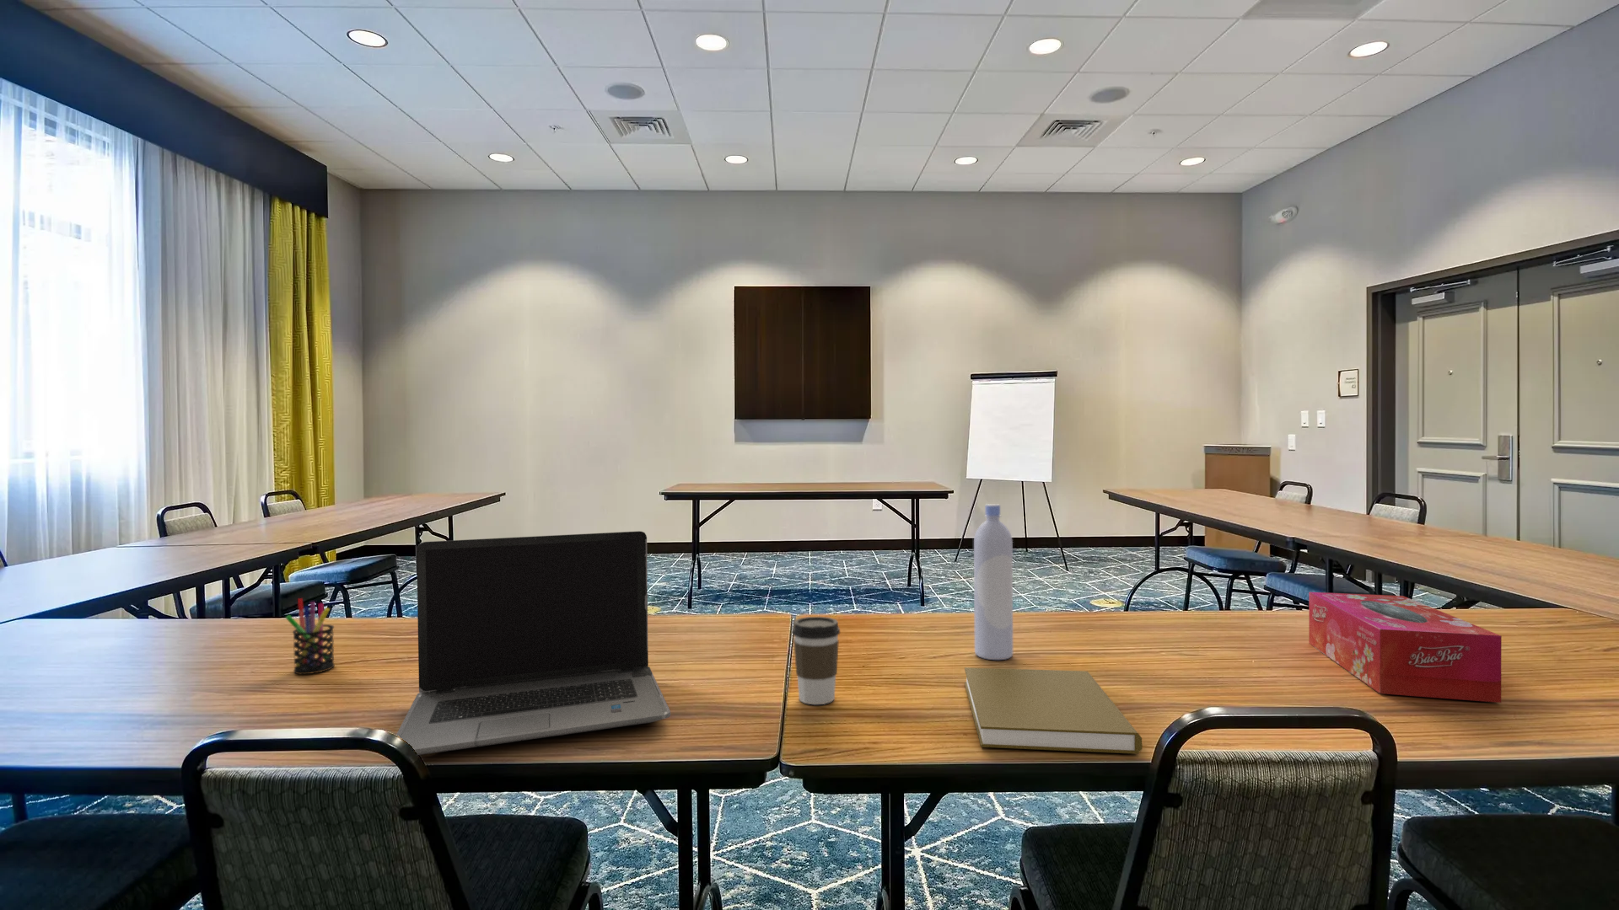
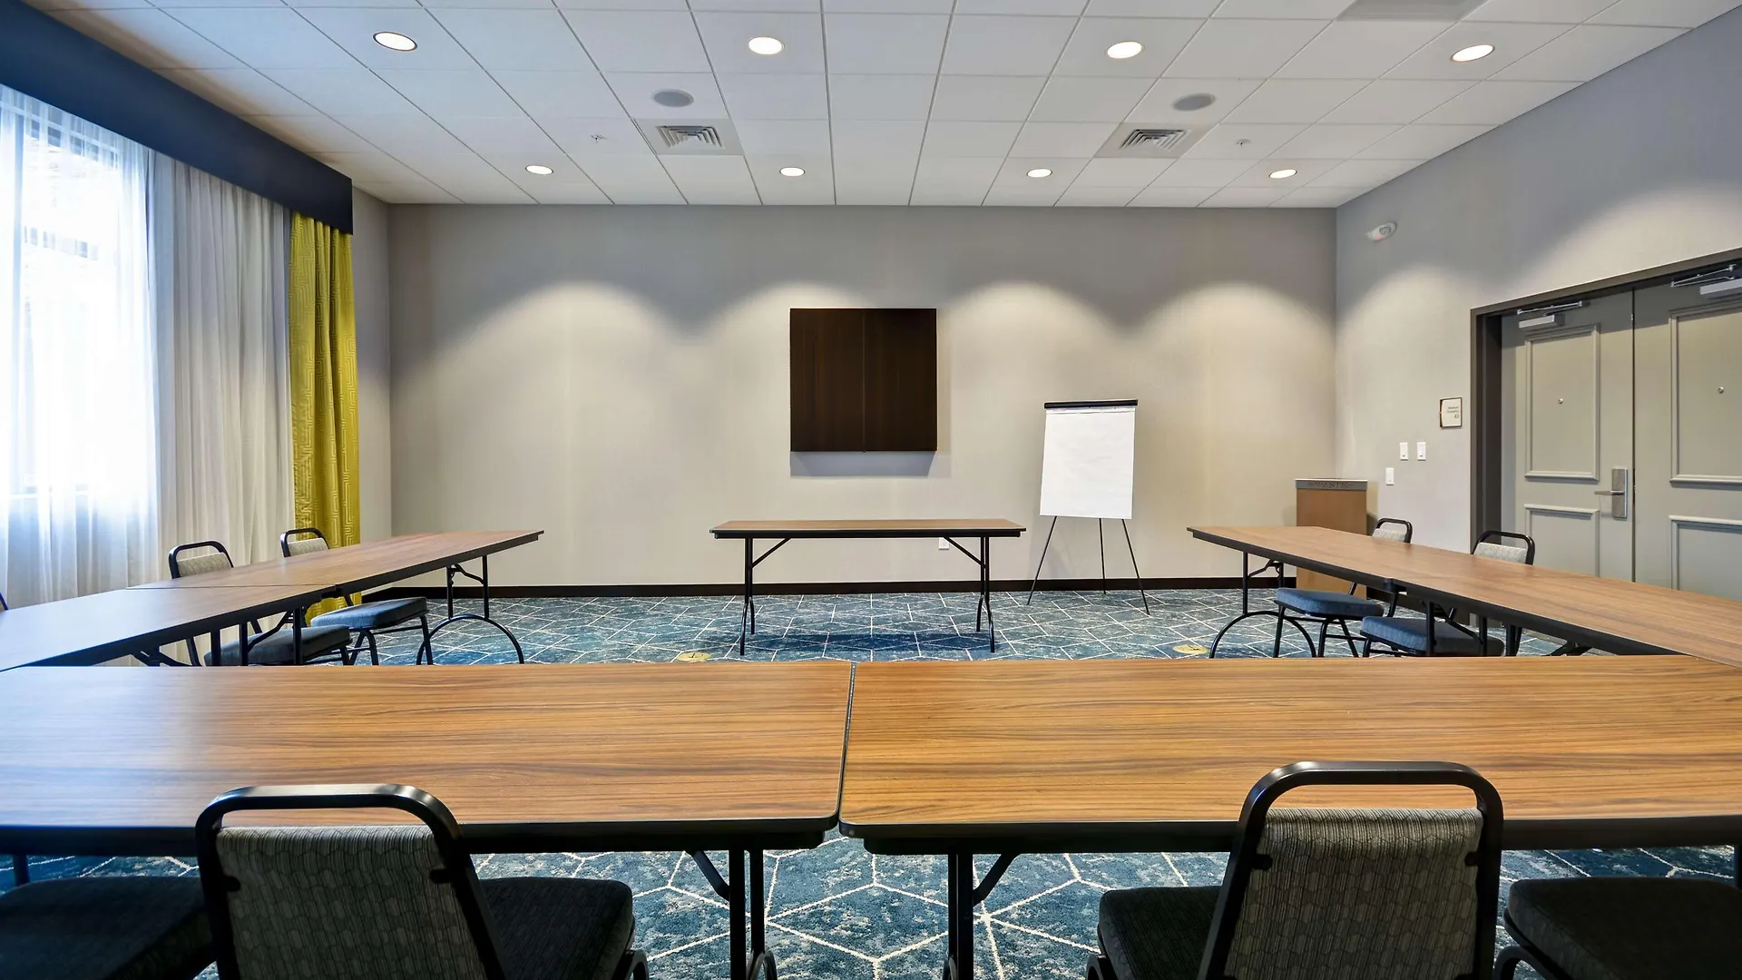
- book (1042, 704)
- coffee cup (816, 660)
- tissue box (1392, 640)
- bottle (993, 580)
- pen holder (308, 634)
- laptop computer (537, 630)
